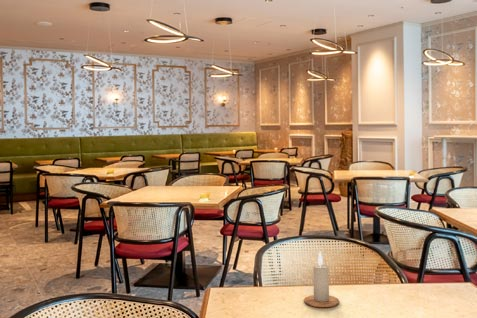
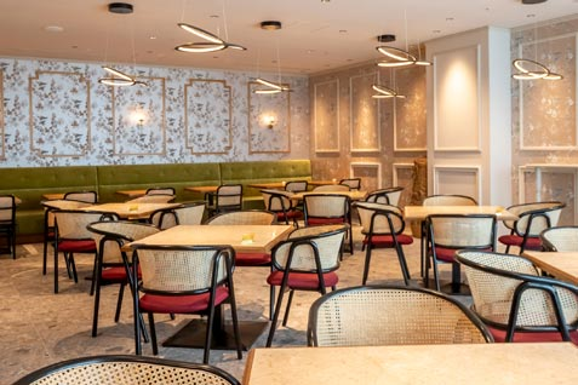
- candle (321, 276)
